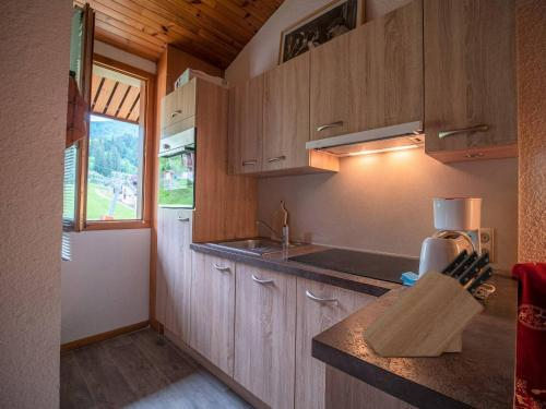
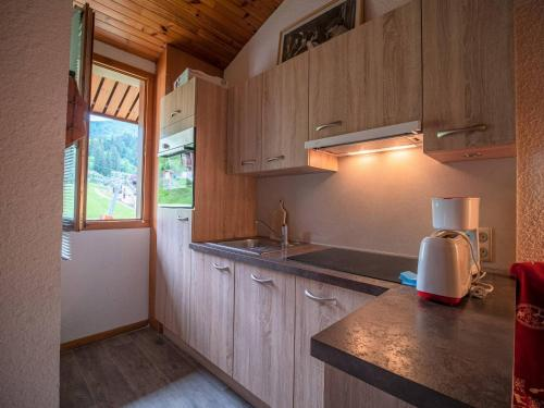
- knife block (427, 297)
